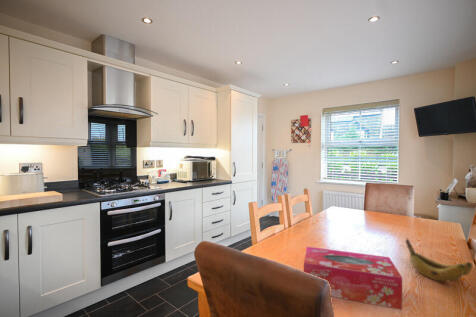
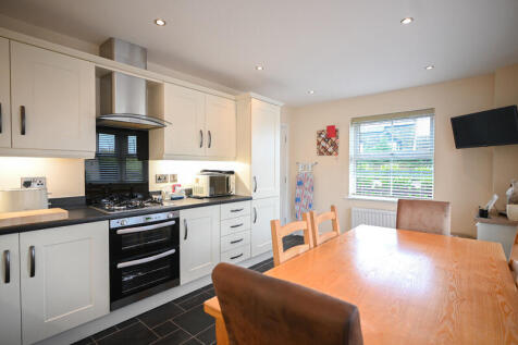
- tissue box (347, 273)
- banana (438, 263)
